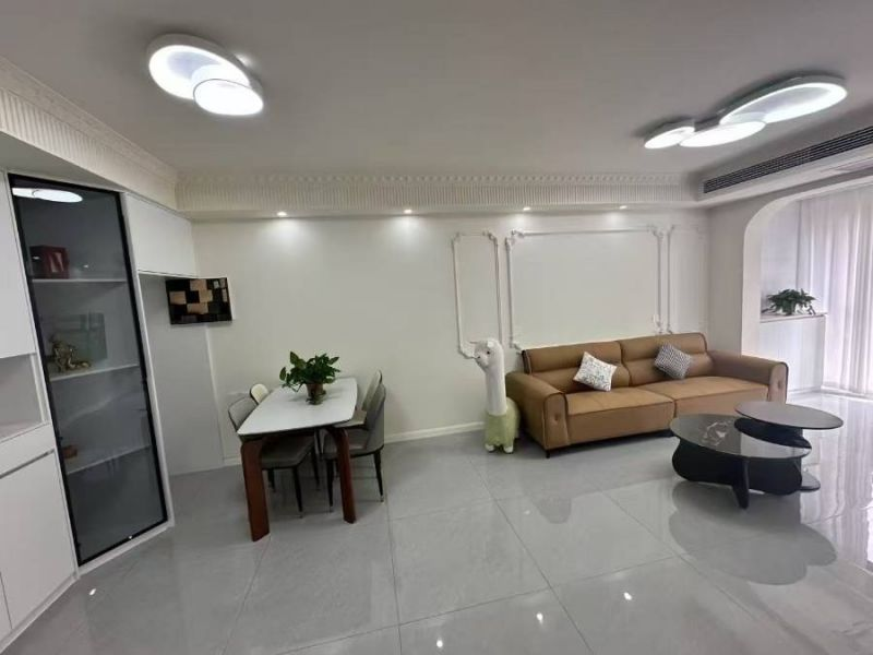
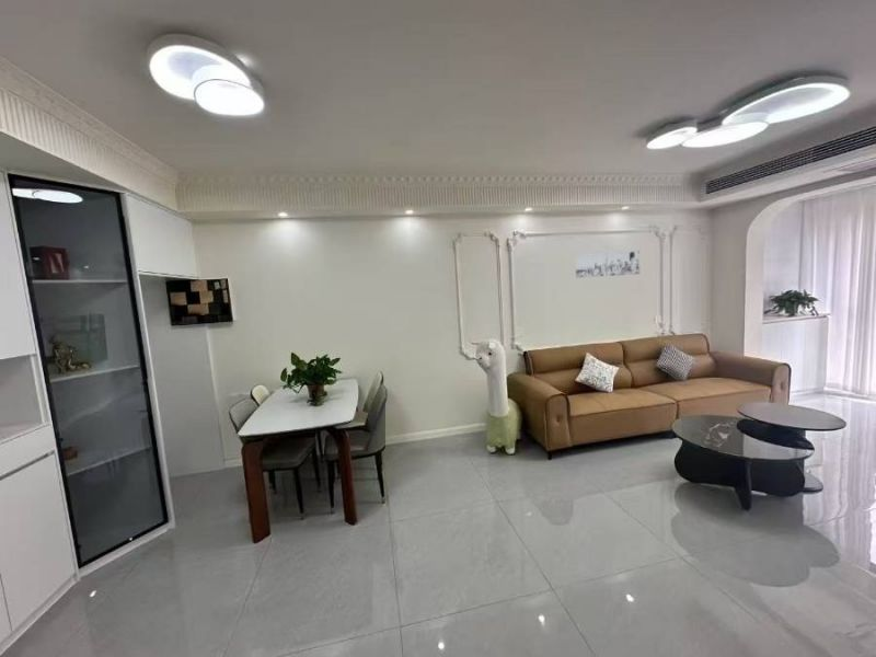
+ wall art (608, 264)
